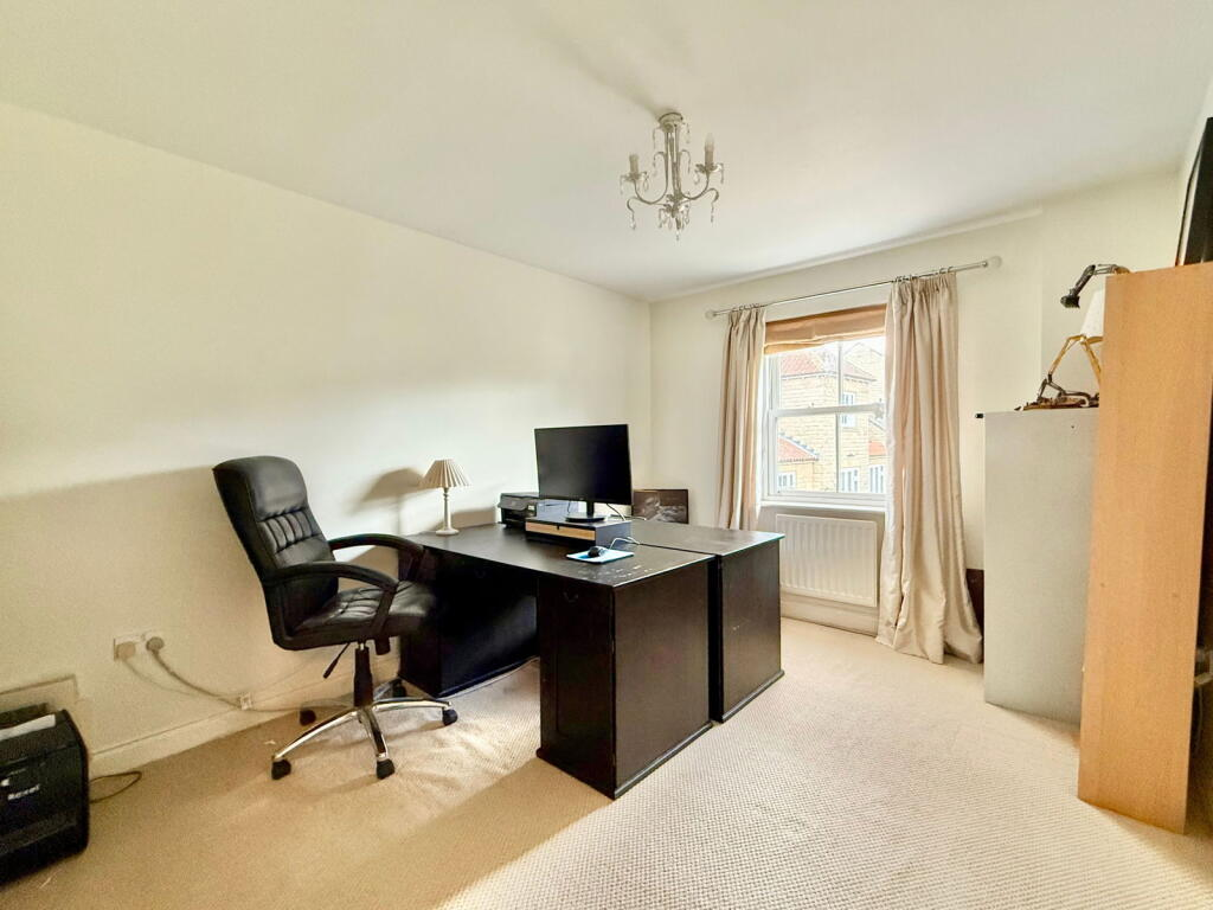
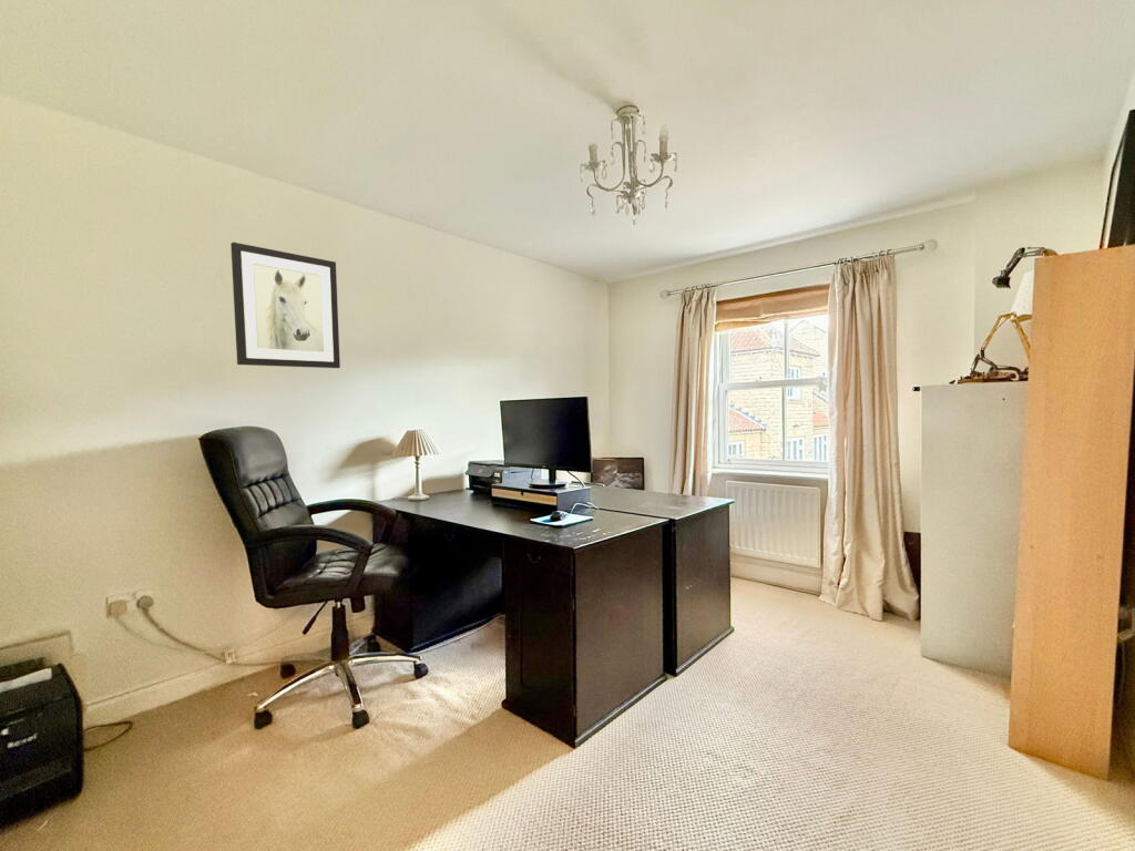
+ wall art (289, 310)
